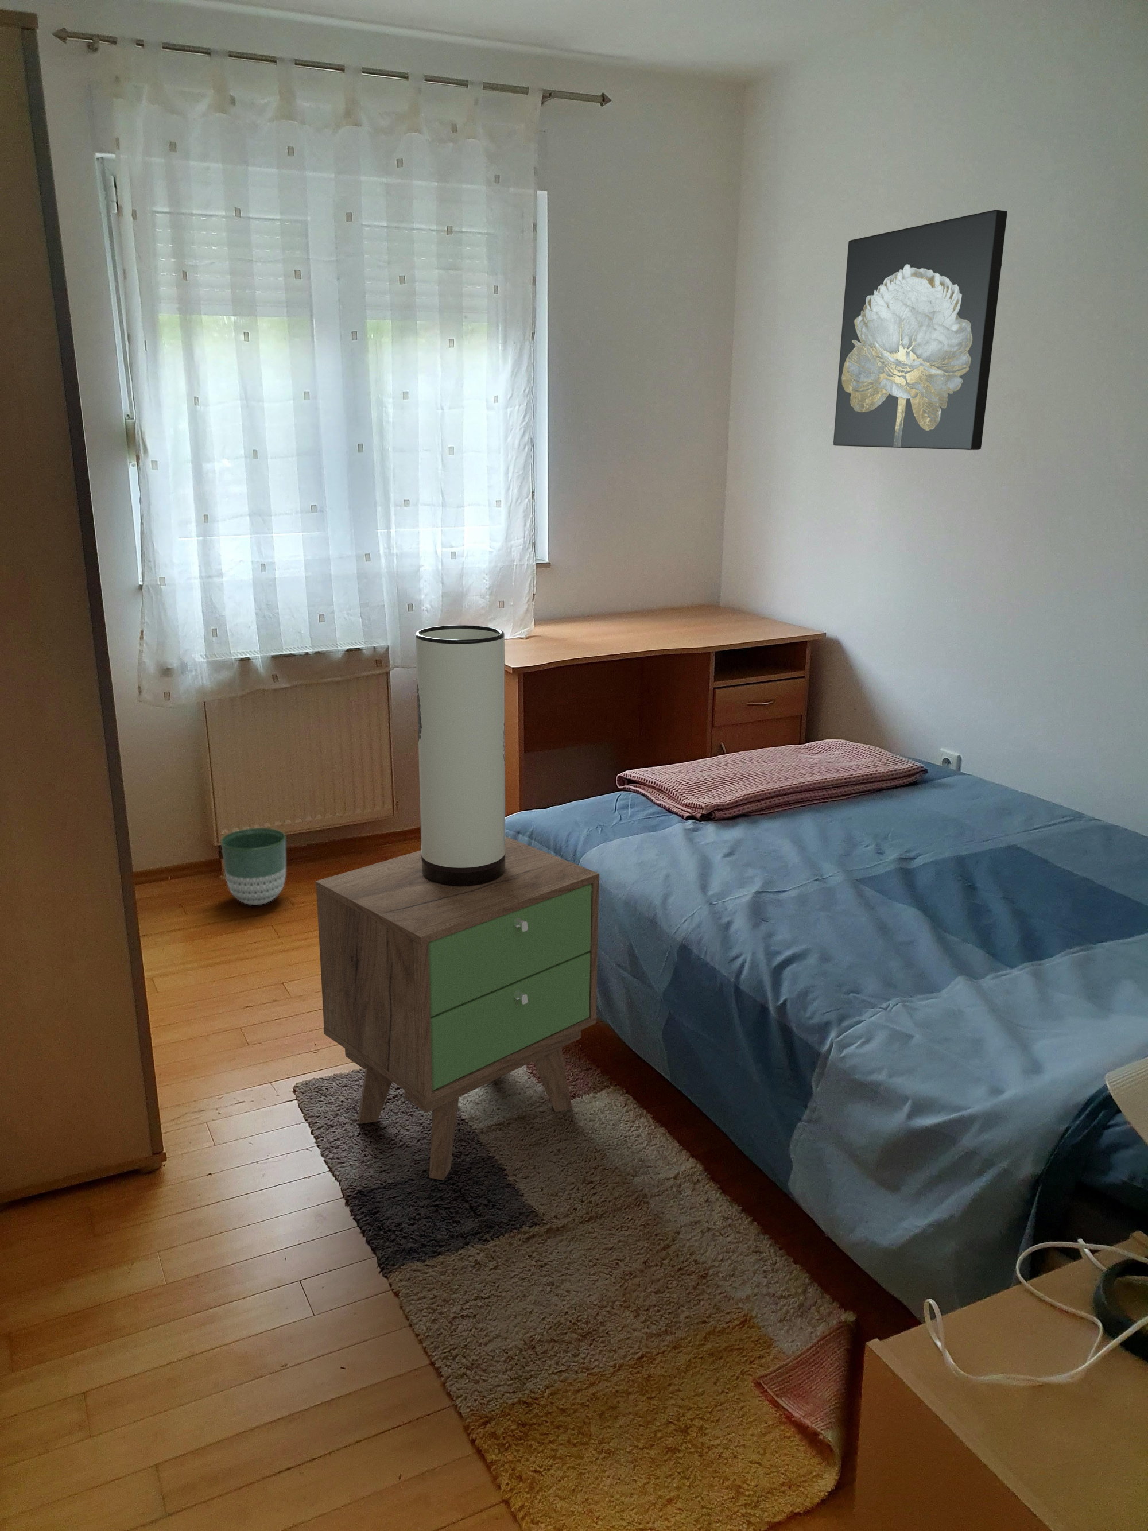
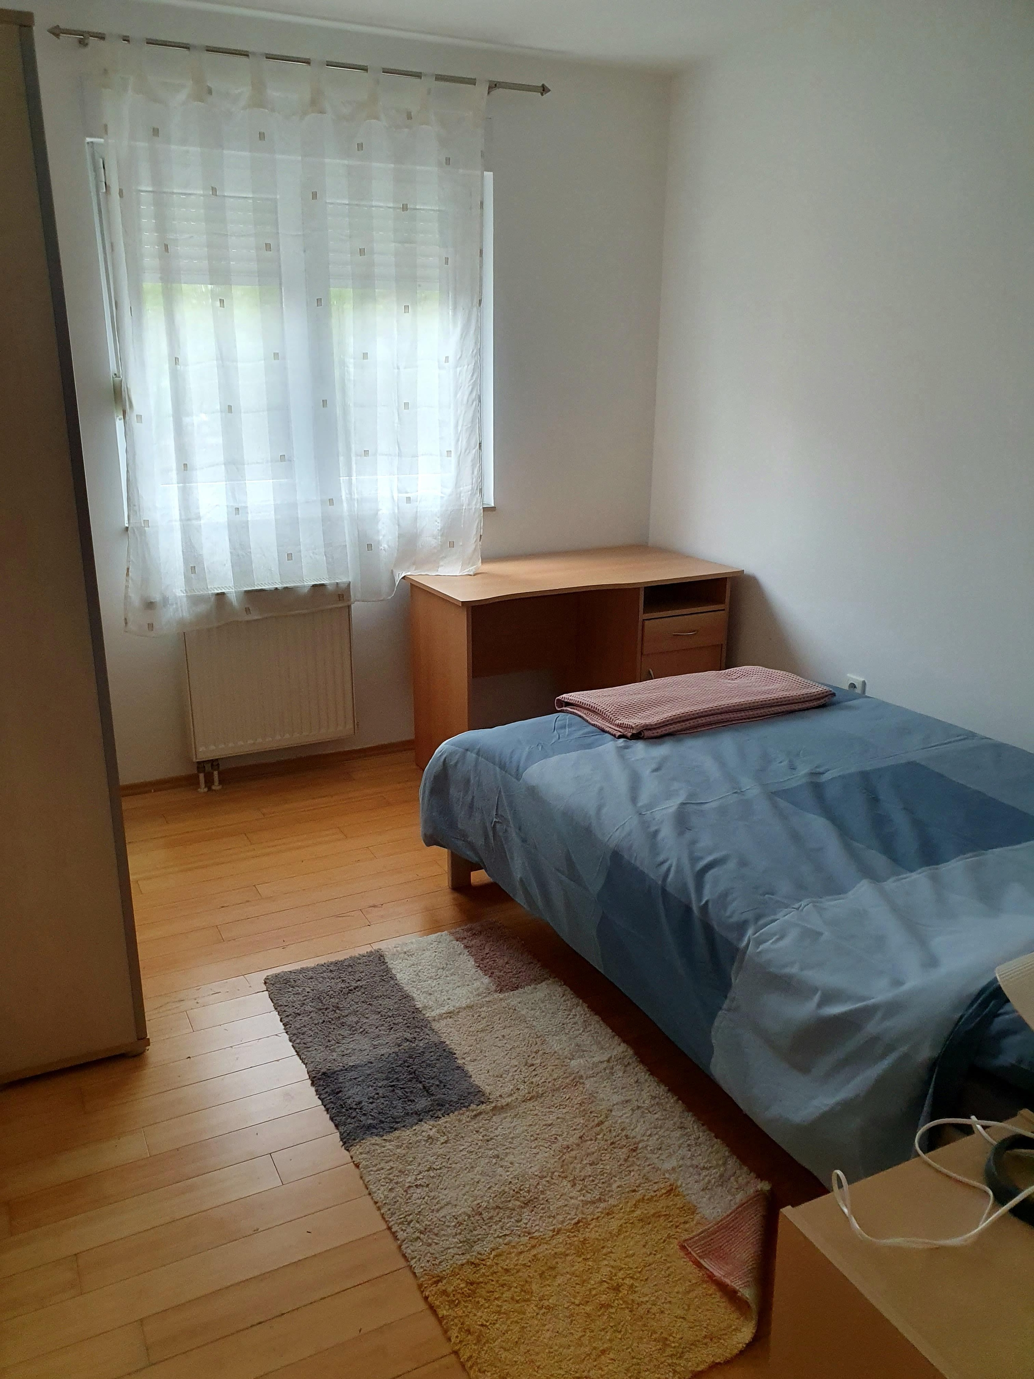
- wall art (912, 340)
- table lamp (462, 753)
- nightstand (465, 1001)
- planter (256, 869)
